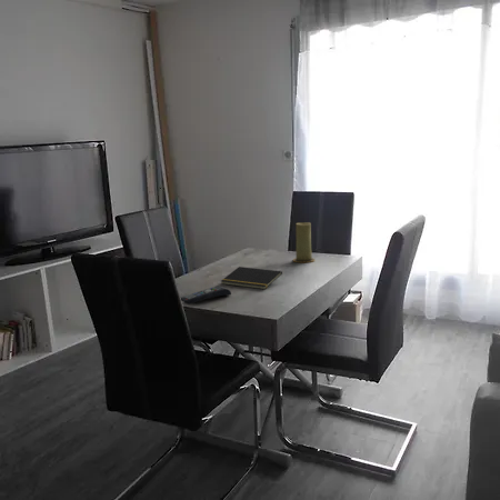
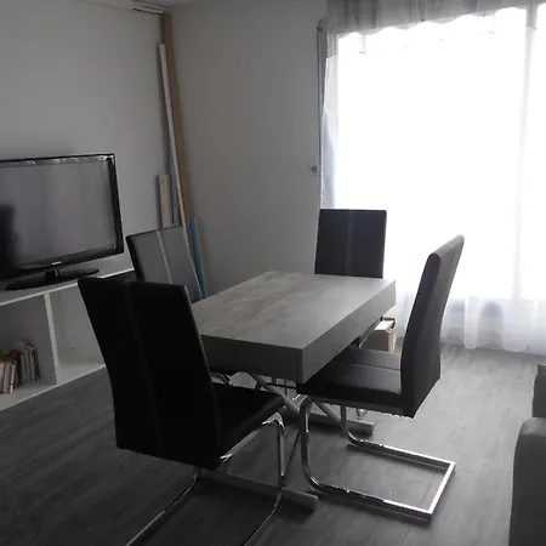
- remote control (206, 294)
- notepad (251, 277)
- candle (303, 241)
